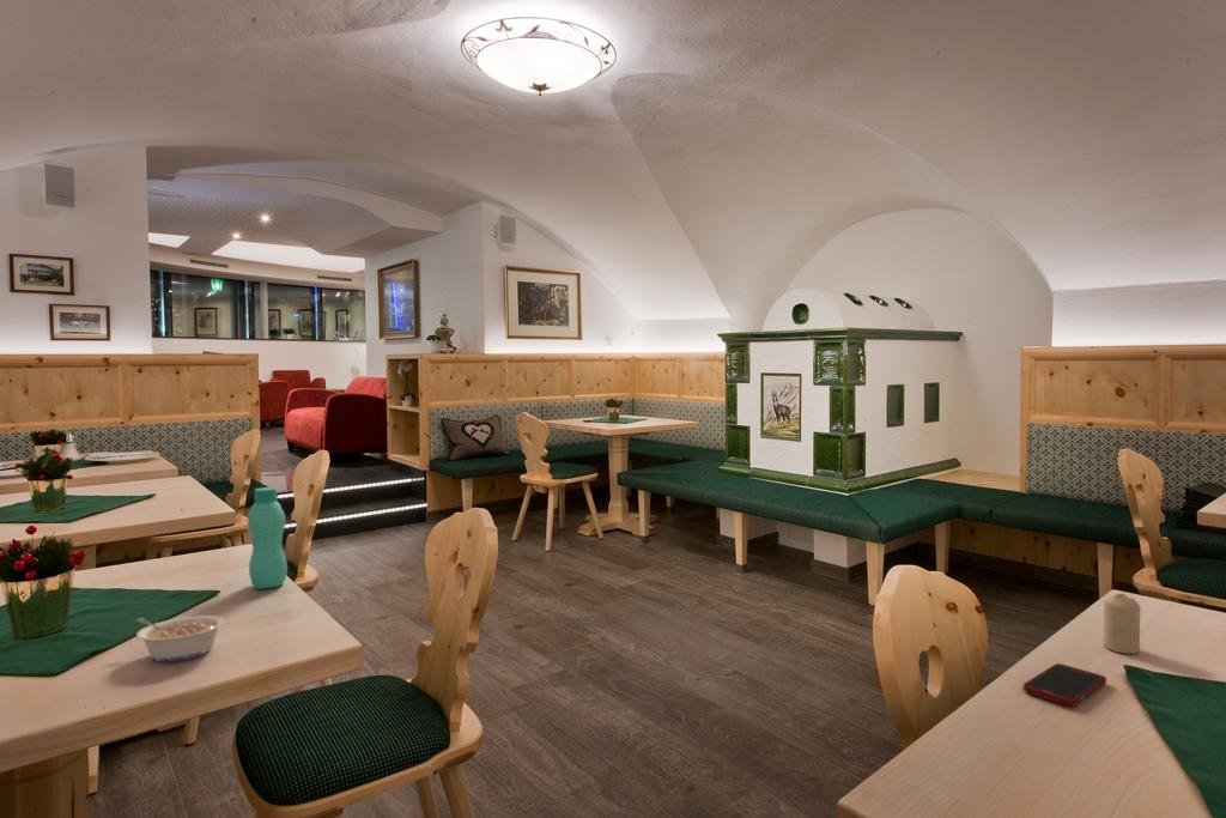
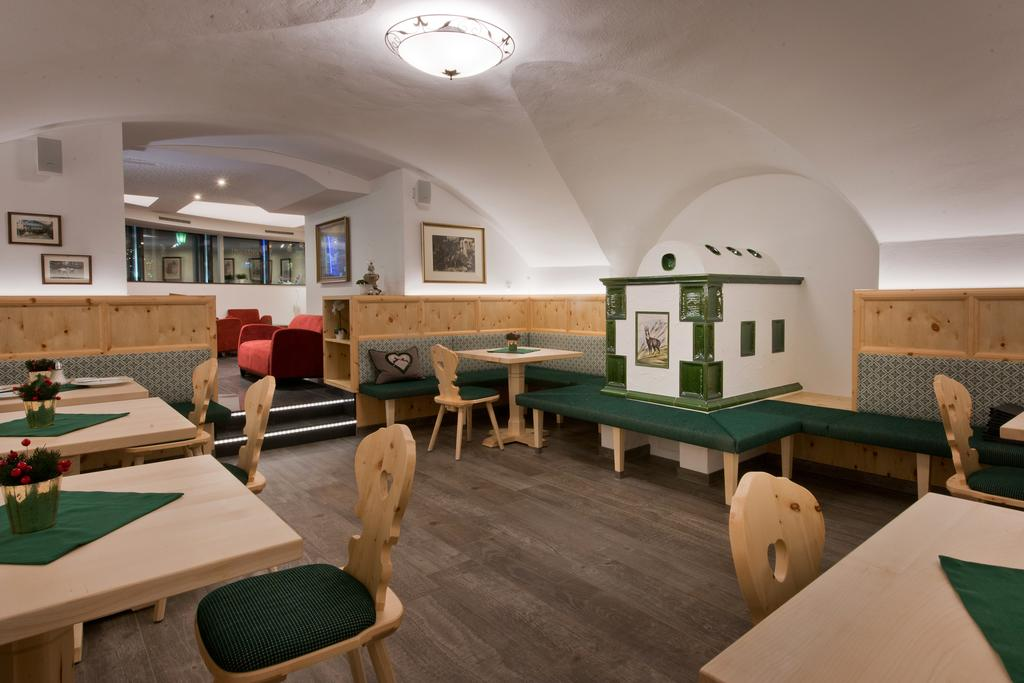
- legume (177, 637)
- cell phone (1064, 684)
- bottle (267, 537)
- candle (1121, 622)
